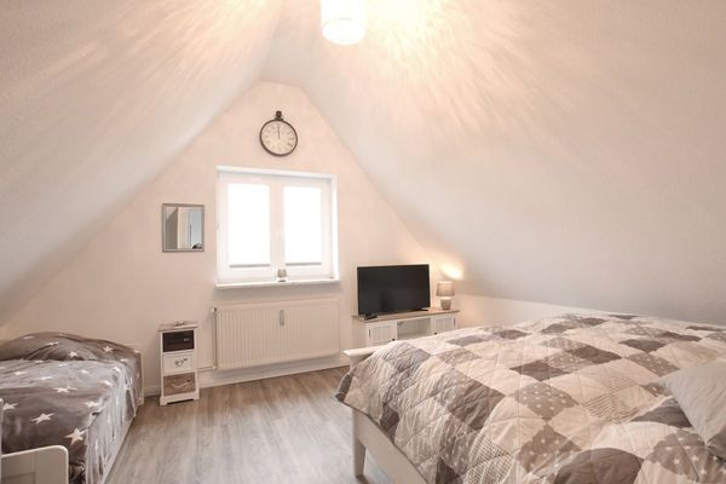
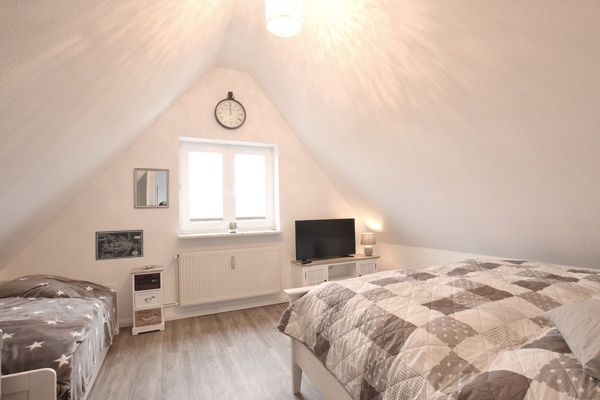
+ wall art (120, 244)
